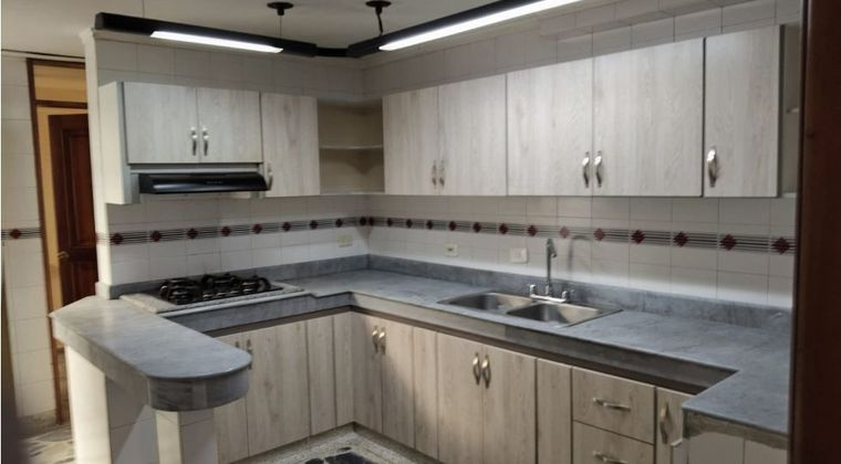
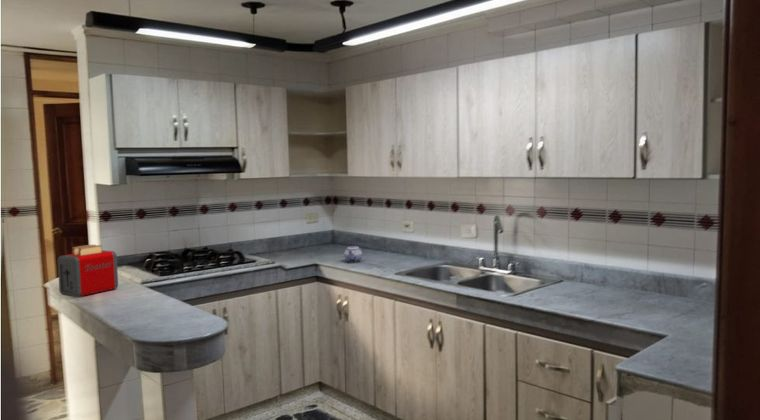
+ toaster (88, 269)
+ teapot (353, 252)
